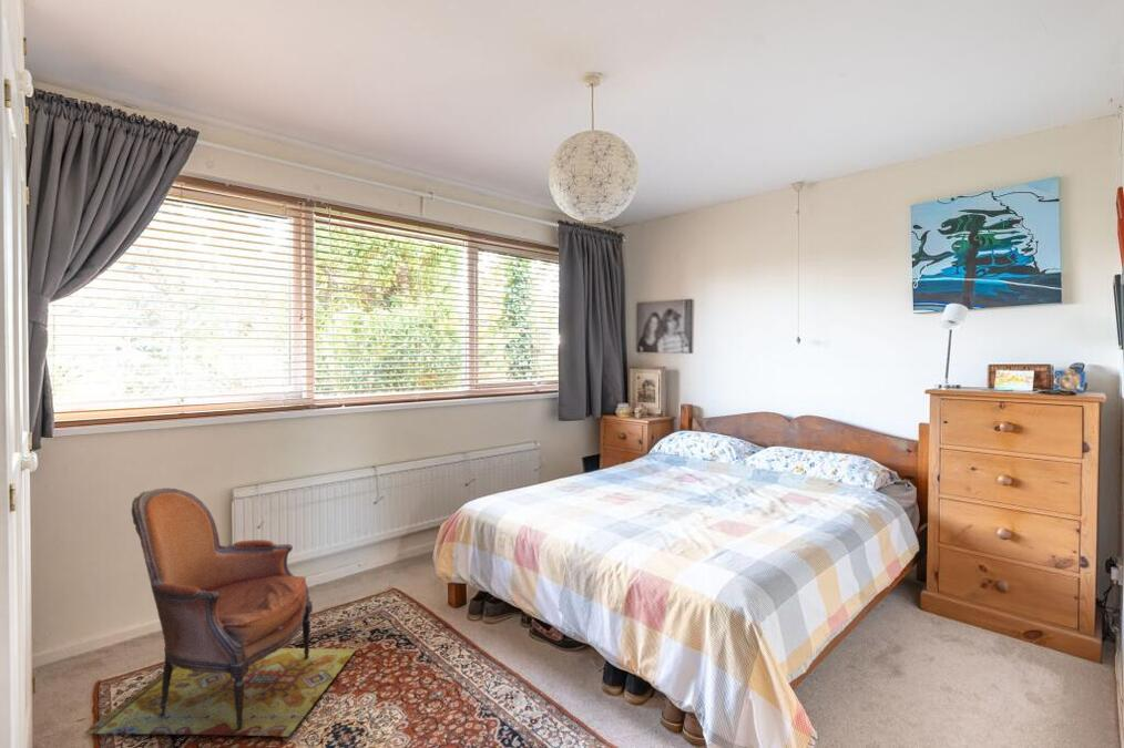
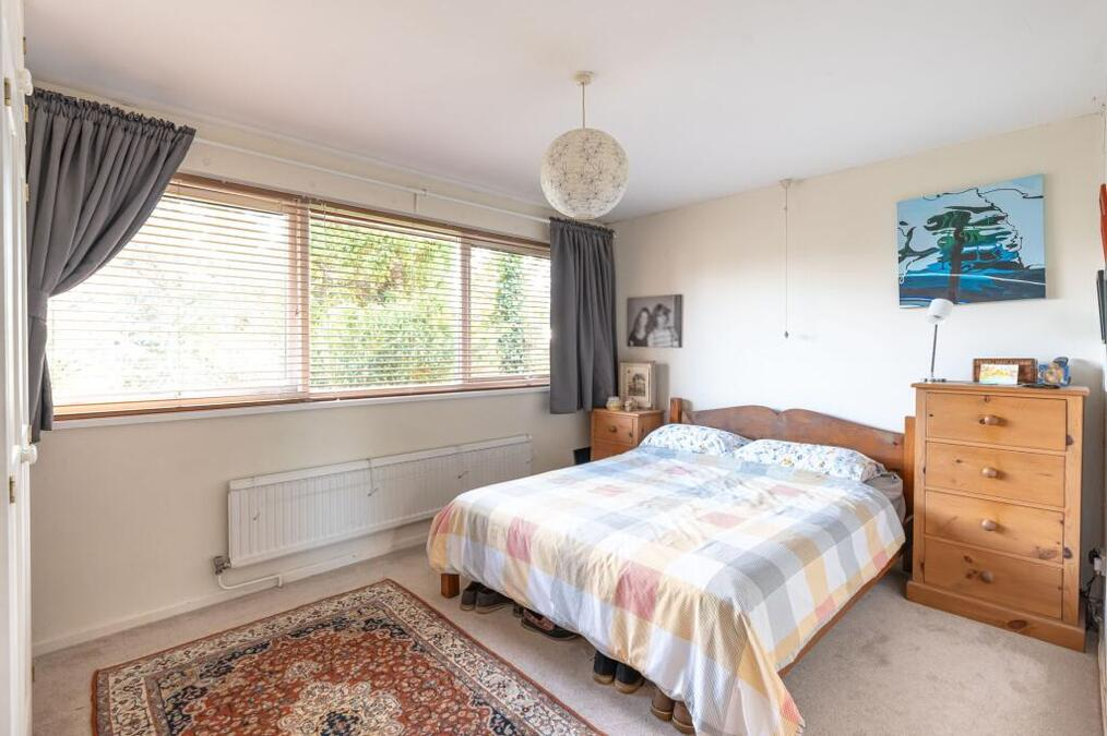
- armchair (235, 586)
